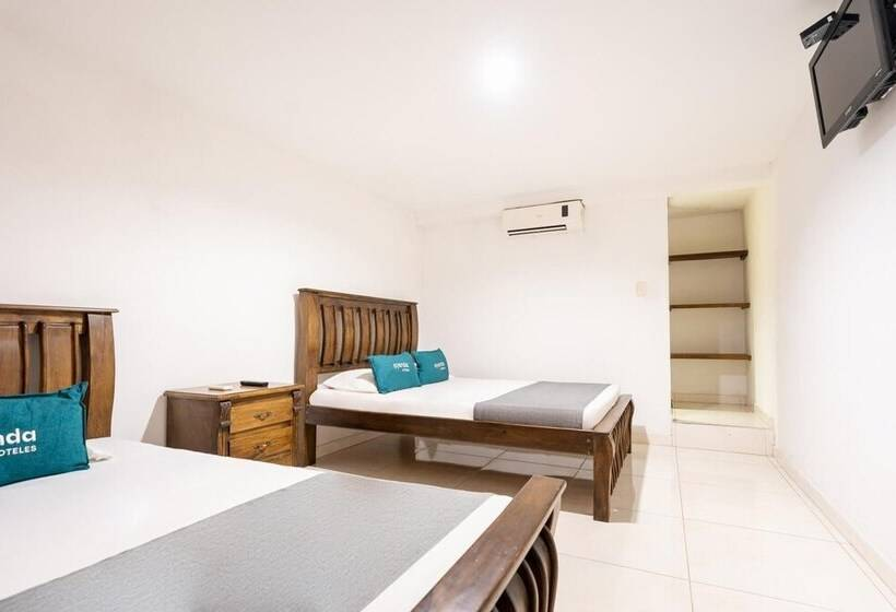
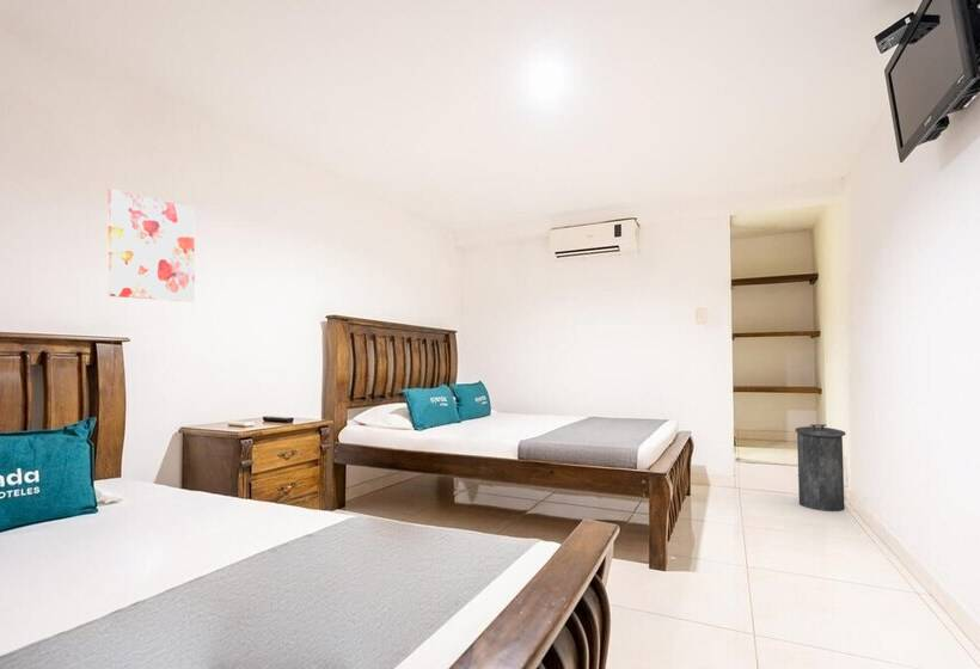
+ wall art (154, 248)
+ trash bin (820, 465)
